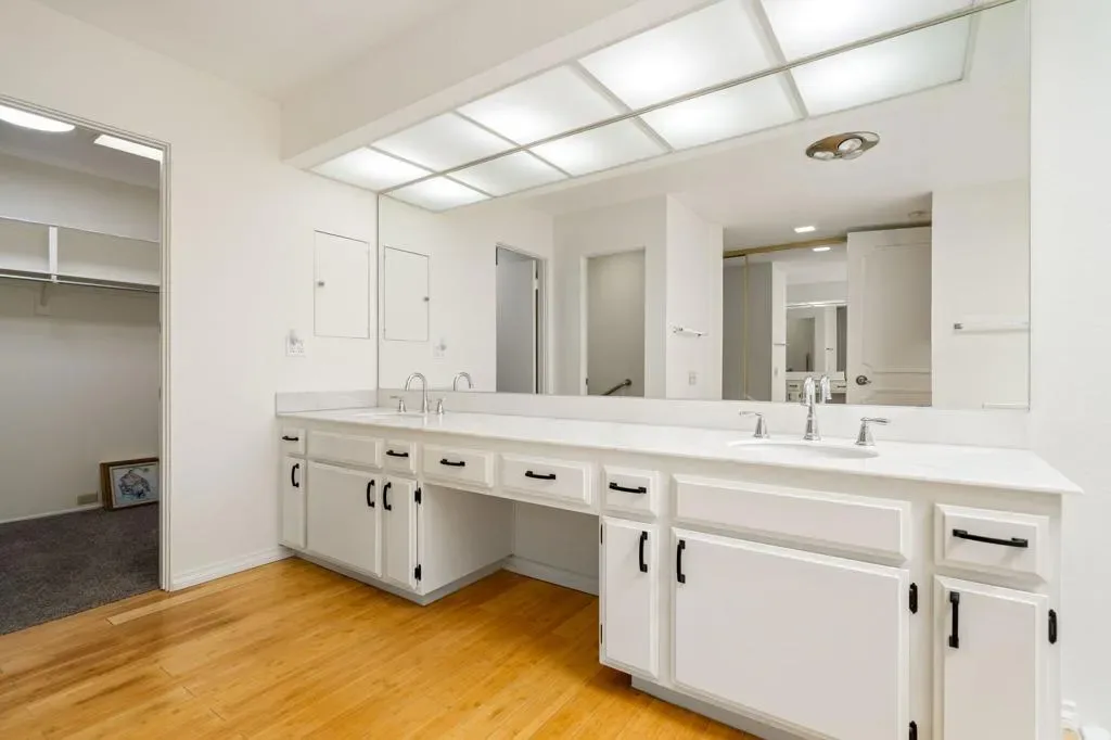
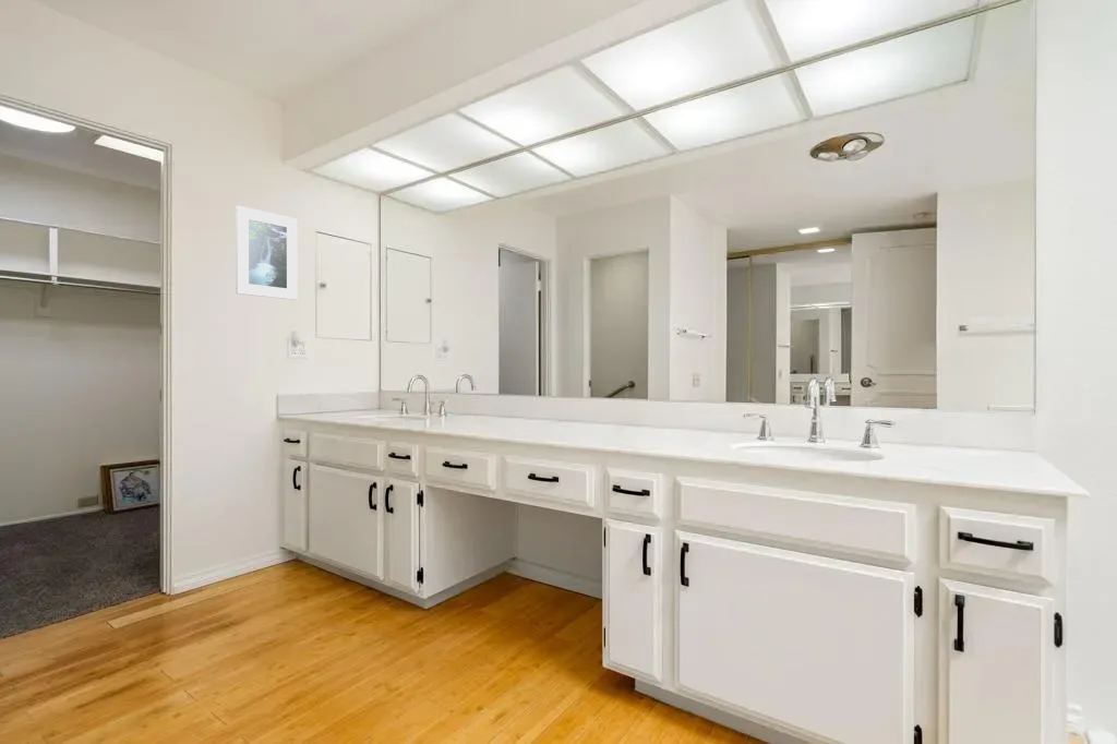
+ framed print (267, 254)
